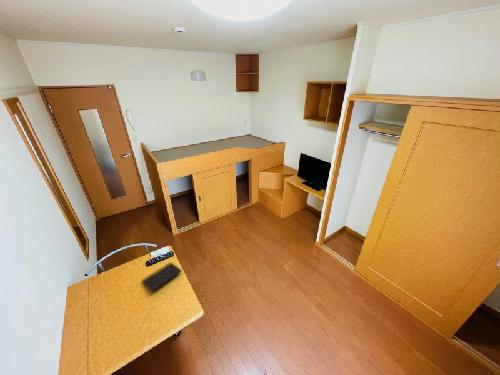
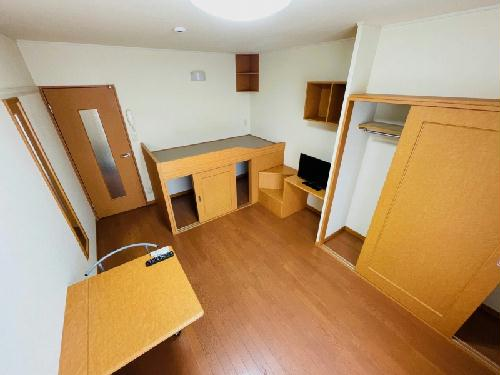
- notepad (161, 275)
